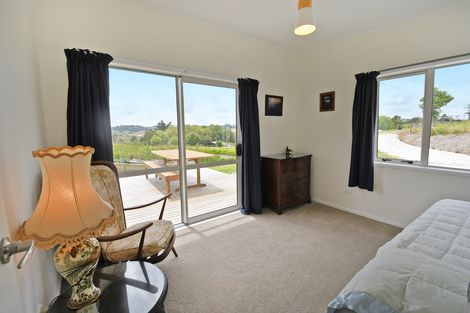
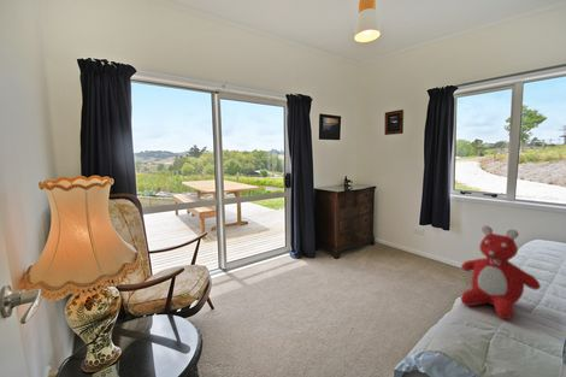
+ teddy bear (494, 267)
